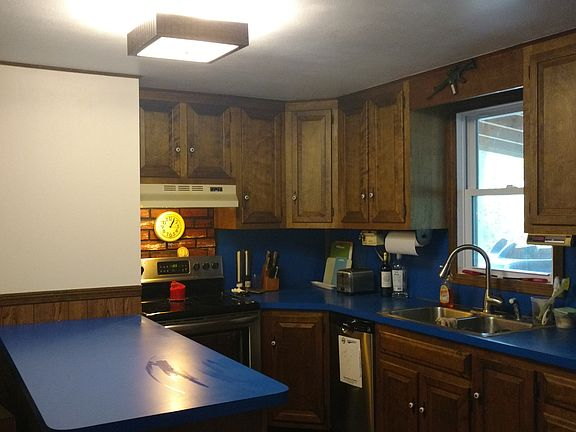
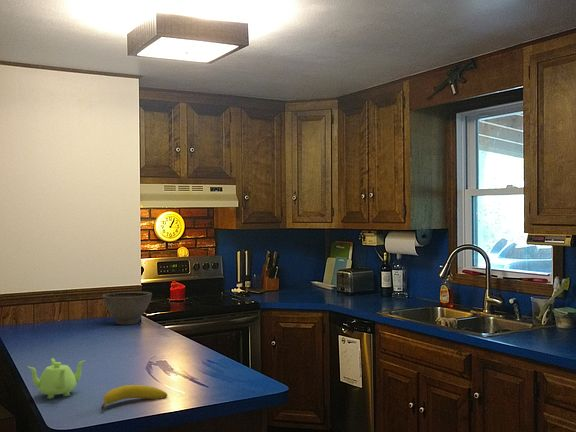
+ fruit (132, 394)
+ teapot (57, 378)
+ bowl (127, 308)
